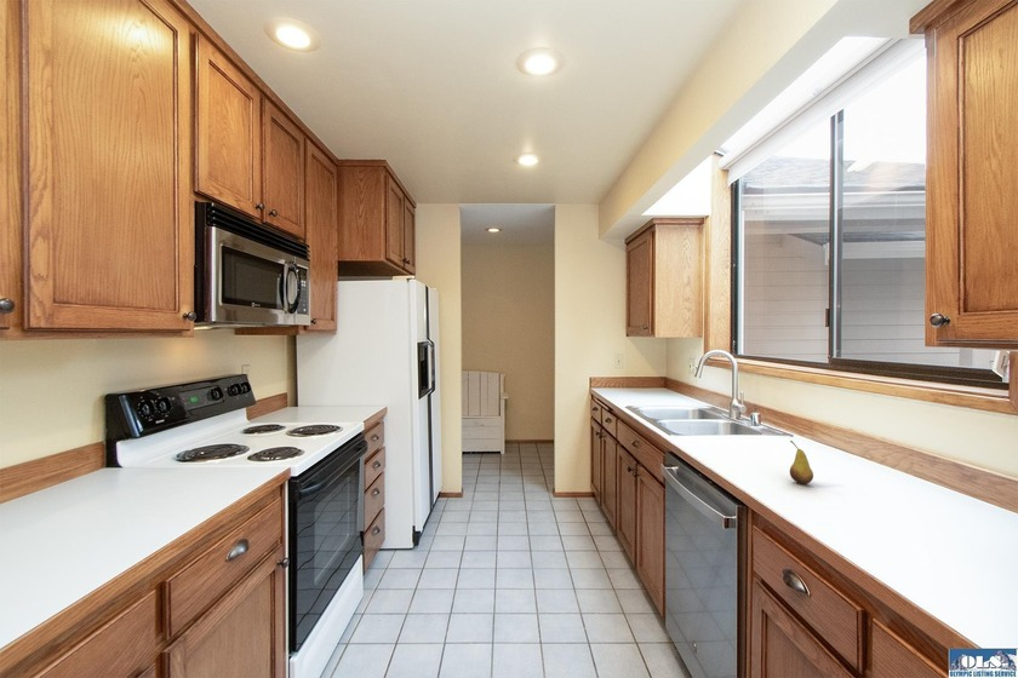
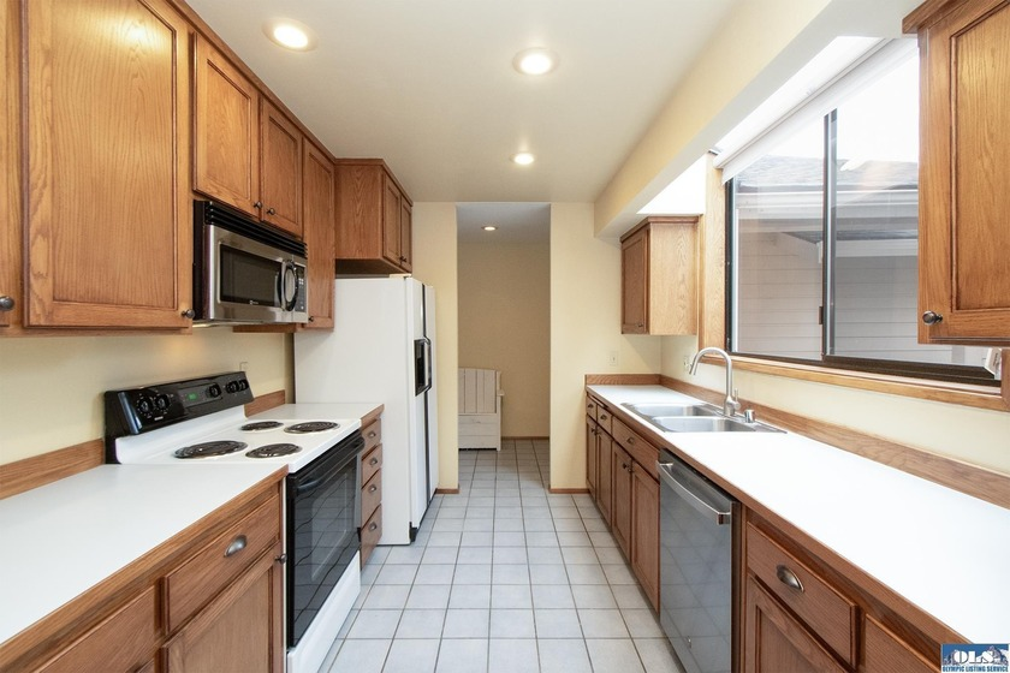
- fruit (801, 461)
